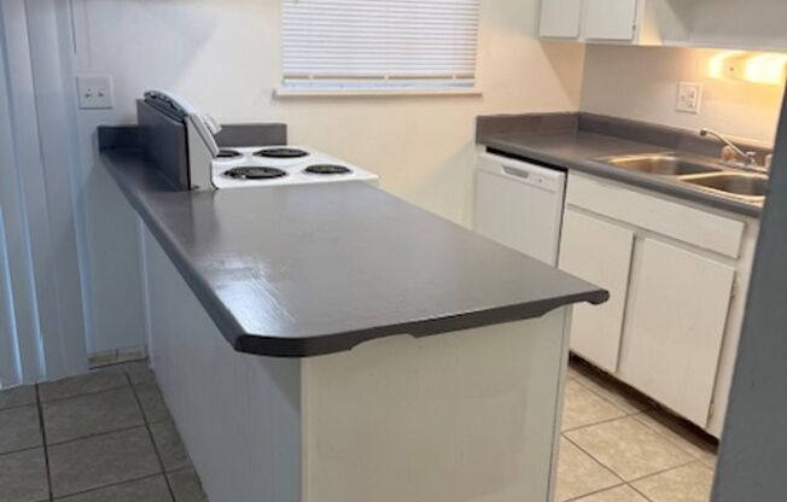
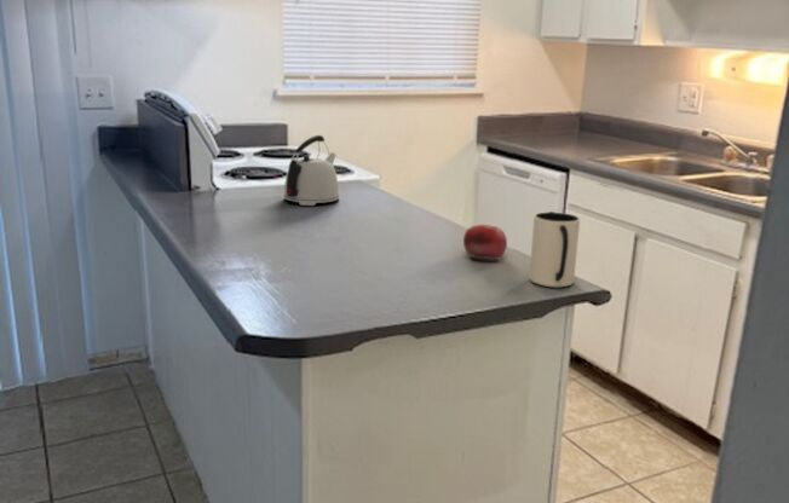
+ kettle (312, 168)
+ pitcher (554, 250)
+ fruit (484, 241)
